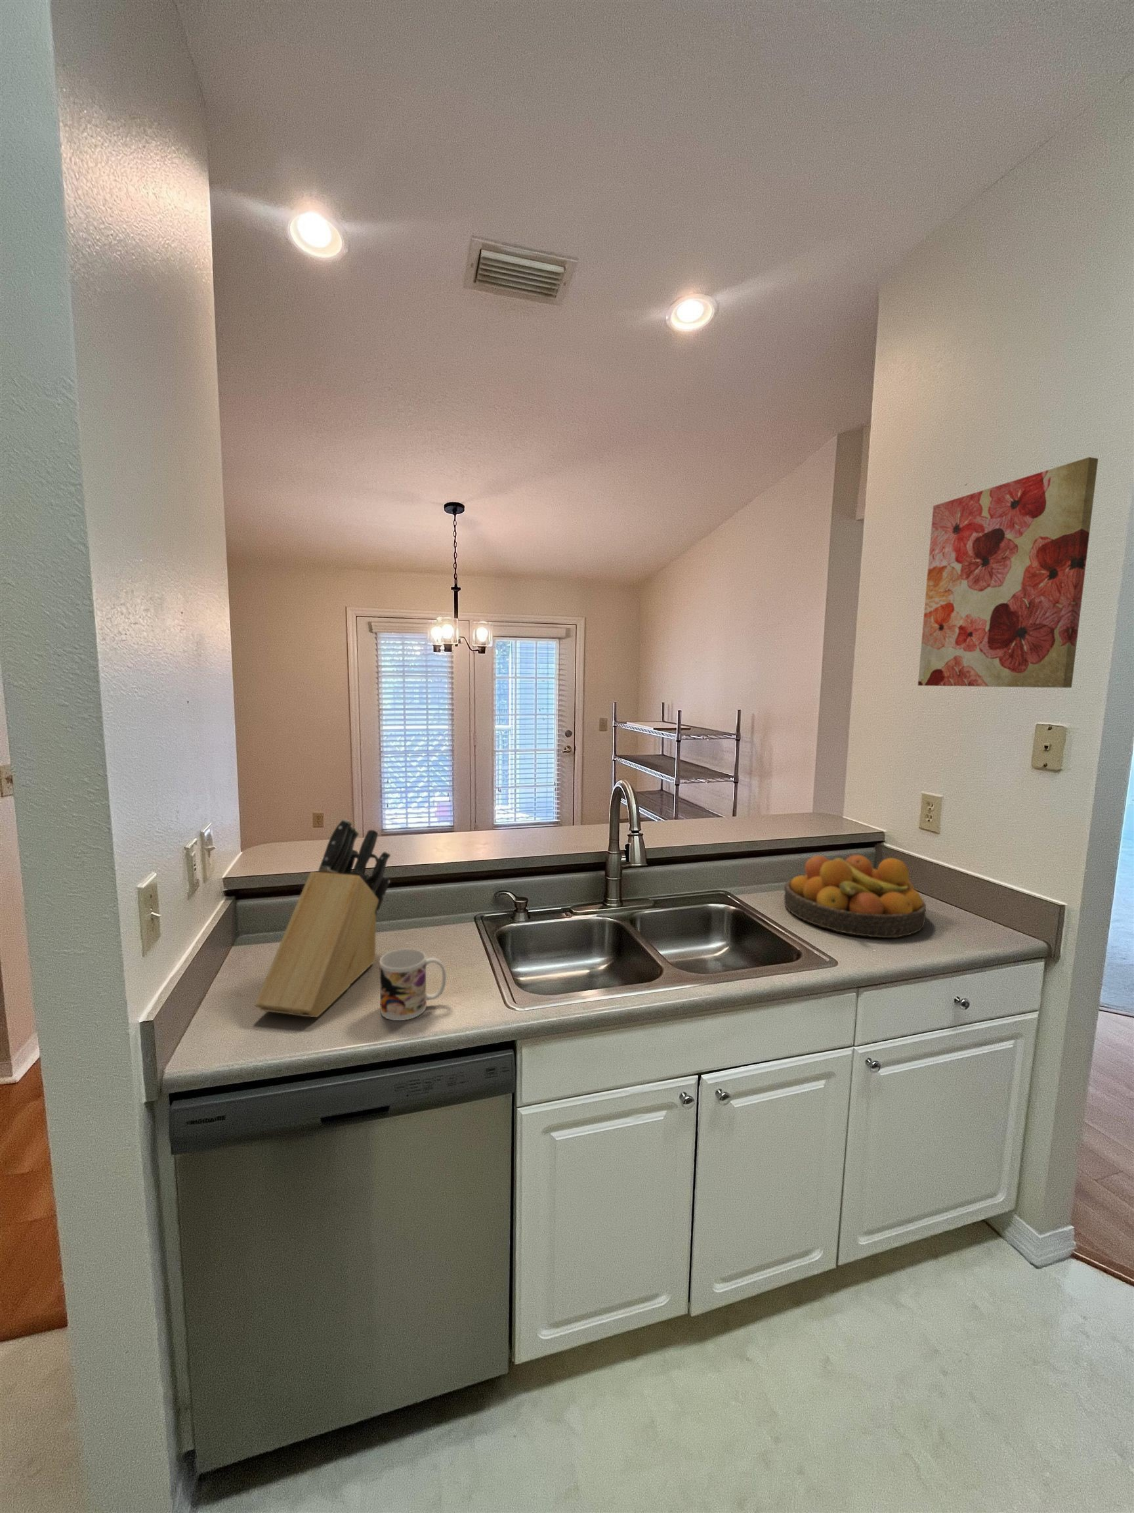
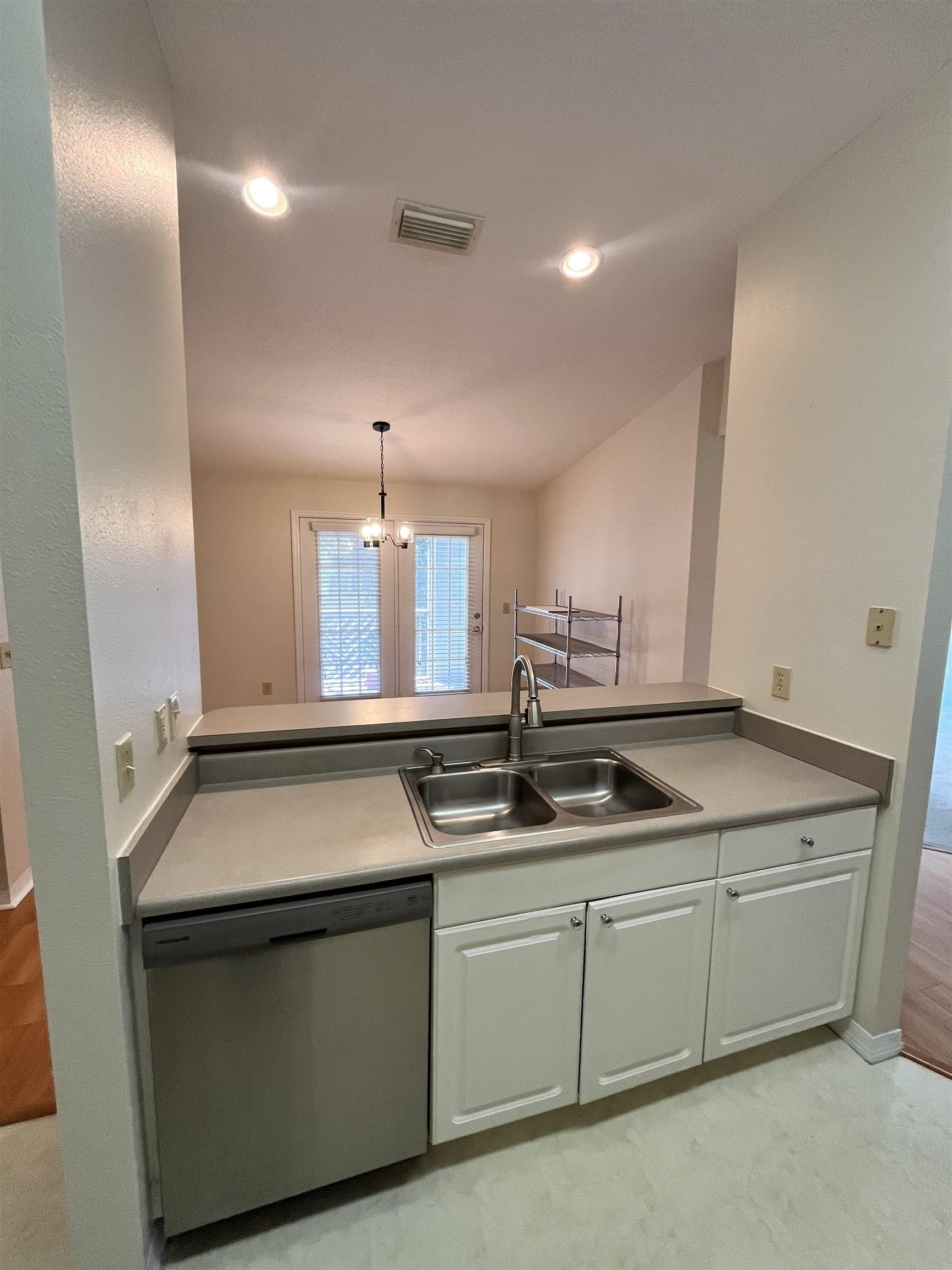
- mug (413, 982)
- knife block (332, 905)
- fruit bowl (853, 884)
- wall art (996, 587)
